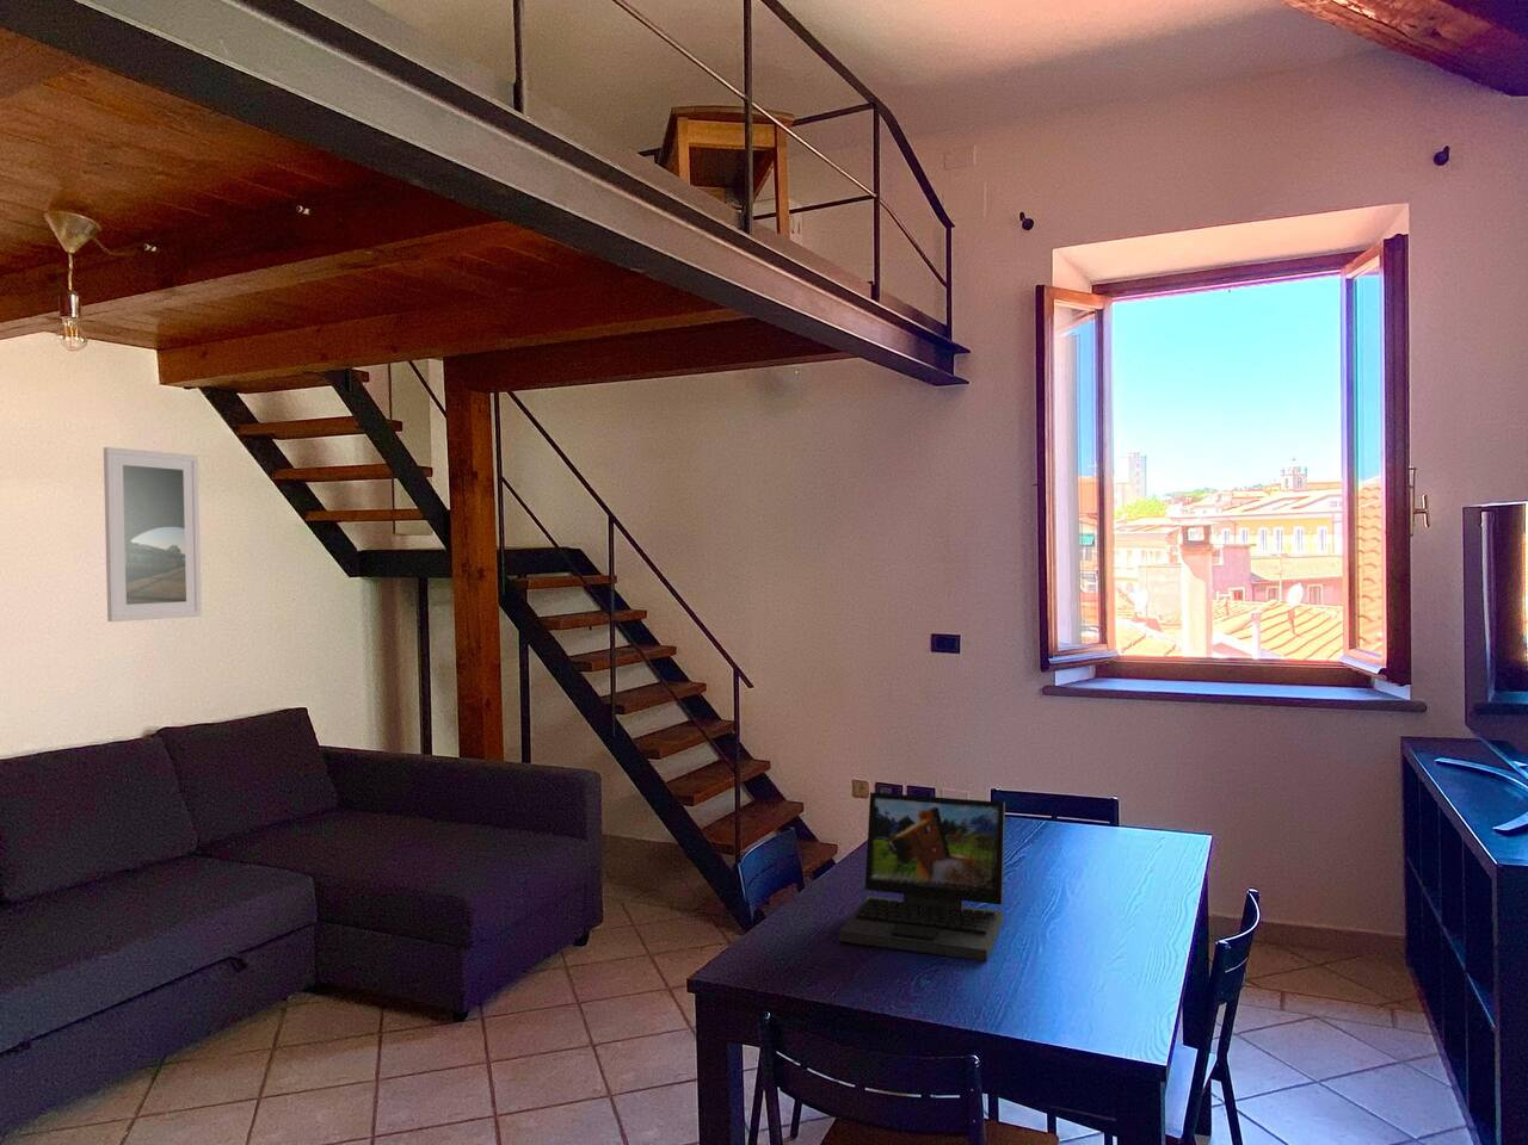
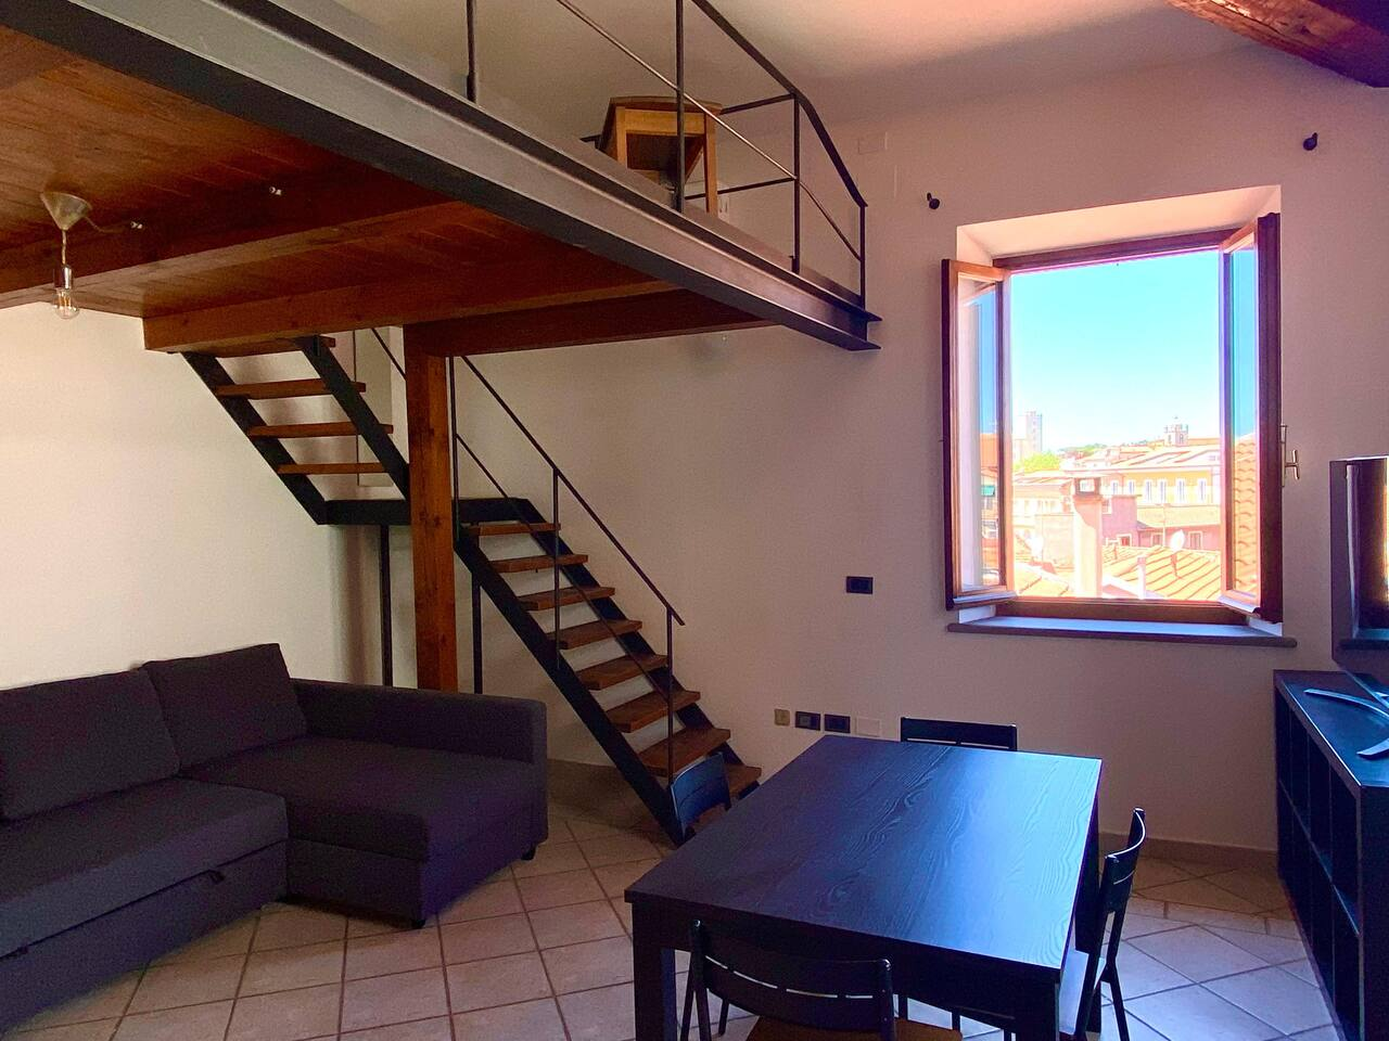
- laptop (924, 867)
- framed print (154, 534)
